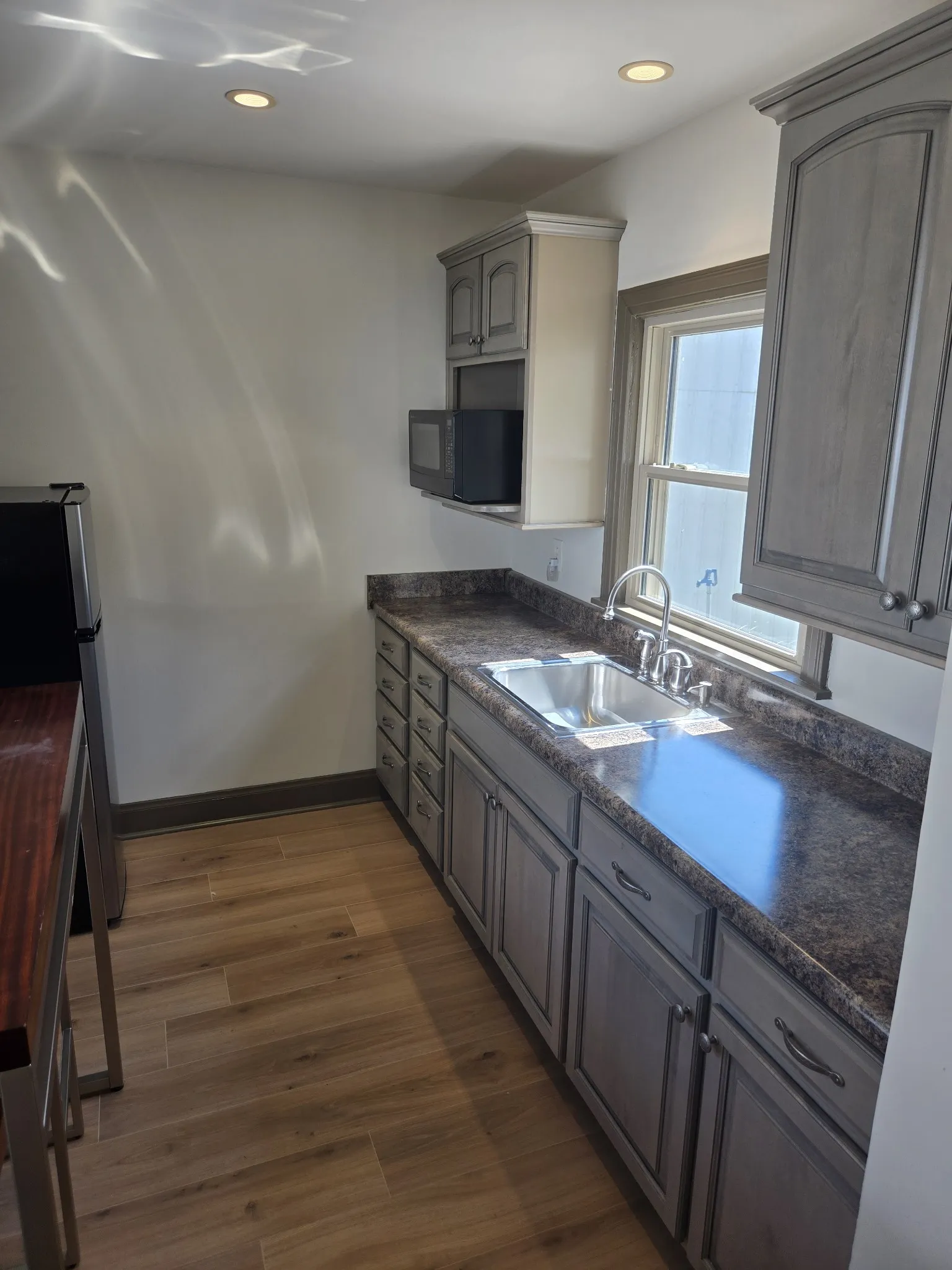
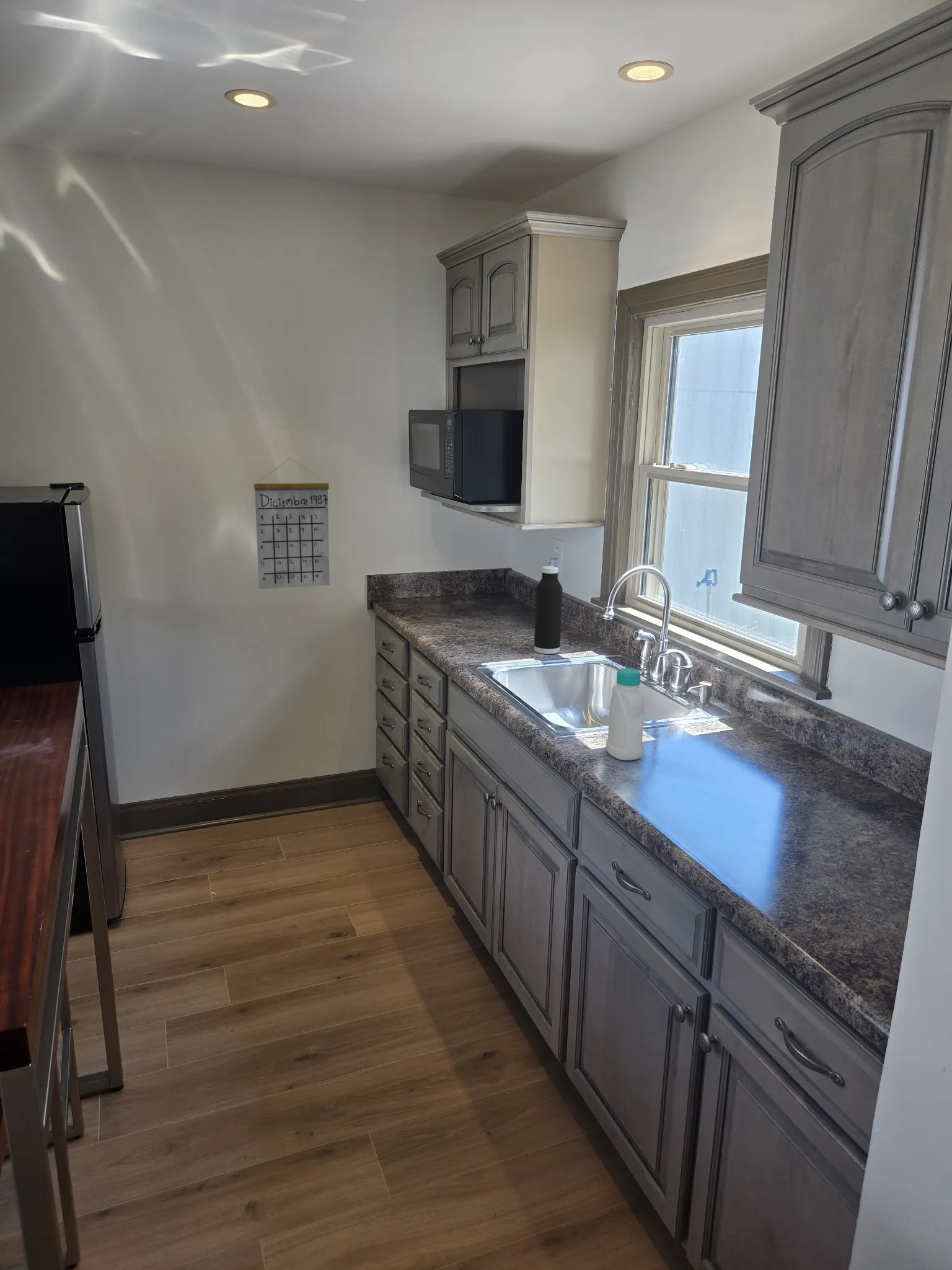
+ calendar (293, 523)
+ bottle (626, 713)
+ water bottle (549, 609)
